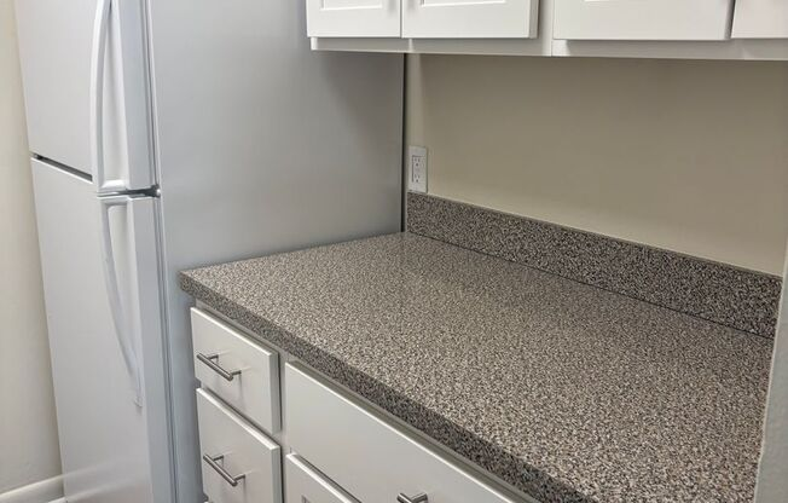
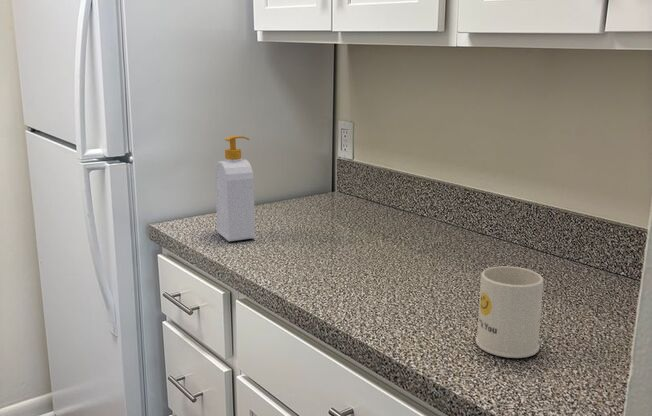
+ mug (503, 306)
+ soap bottle (235, 186)
